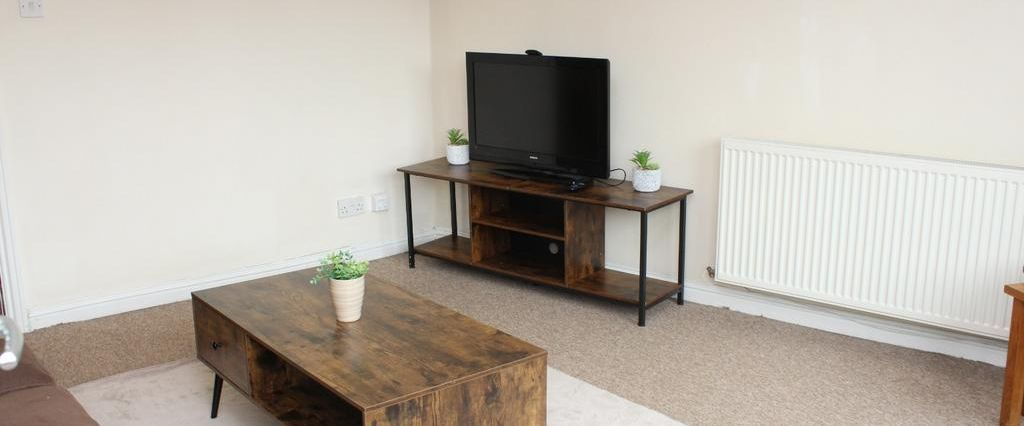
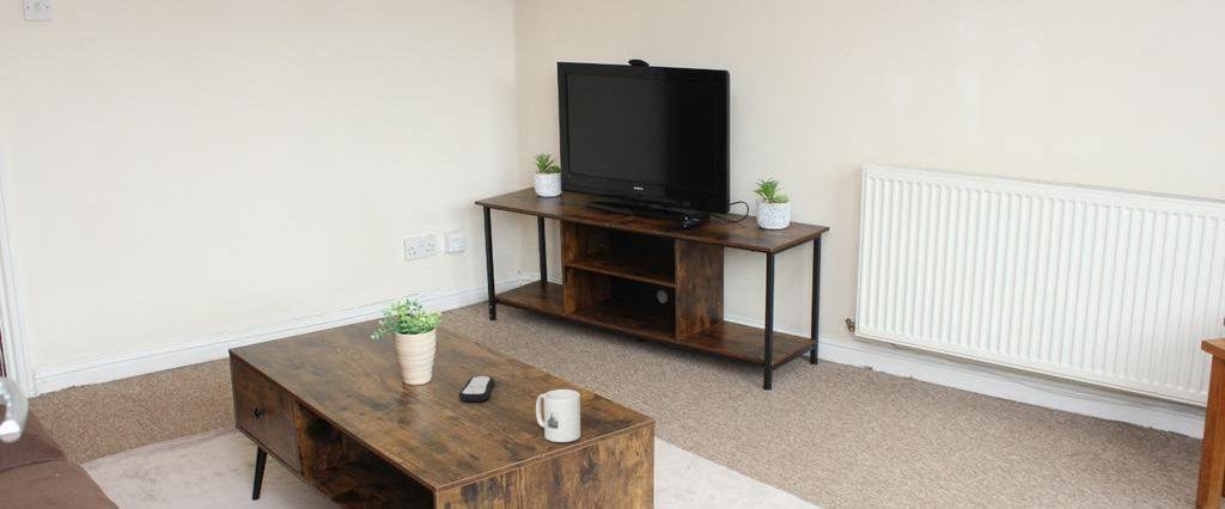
+ remote control (477, 387)
+ mug (556, 413)
